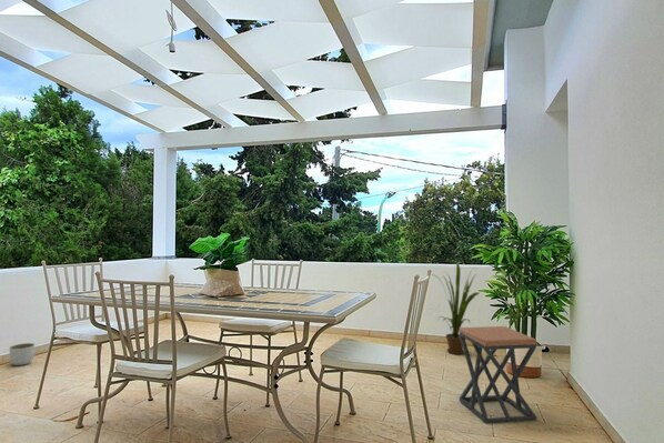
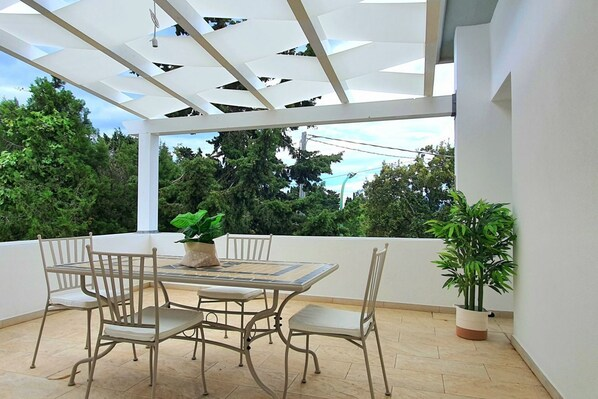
- stool (496, 371)
- house plant (453, 306)
- planter (21, 354)
